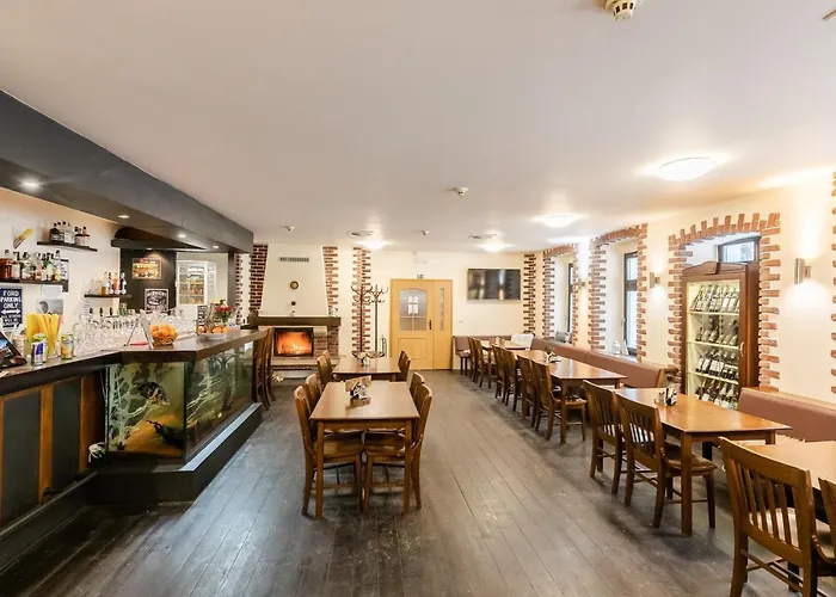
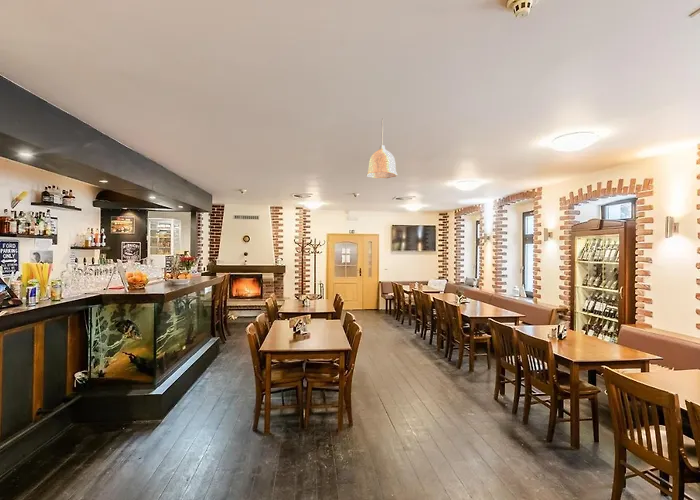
+ pendant lamp (382, 147)
